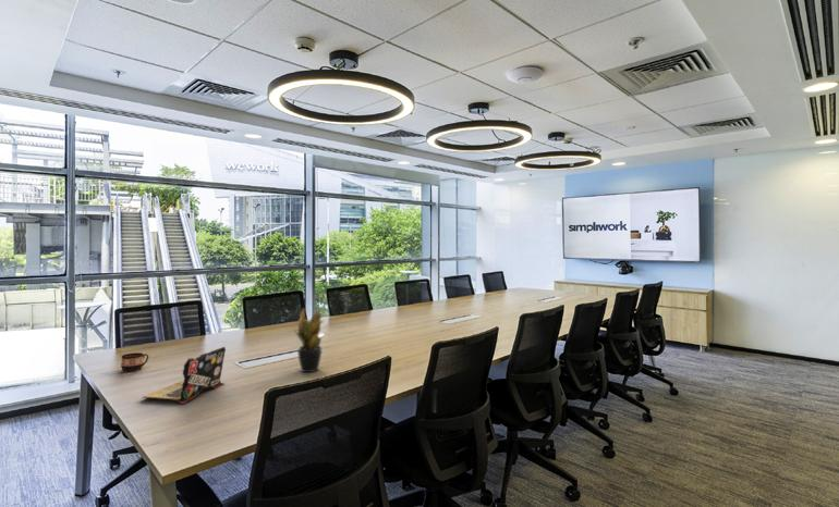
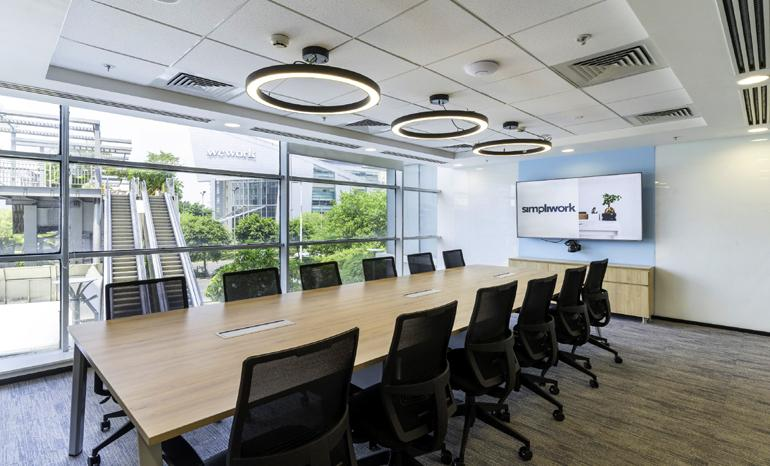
- cup (133, 361)
- potted plant (311, 337)
- laptop (184, 371)
